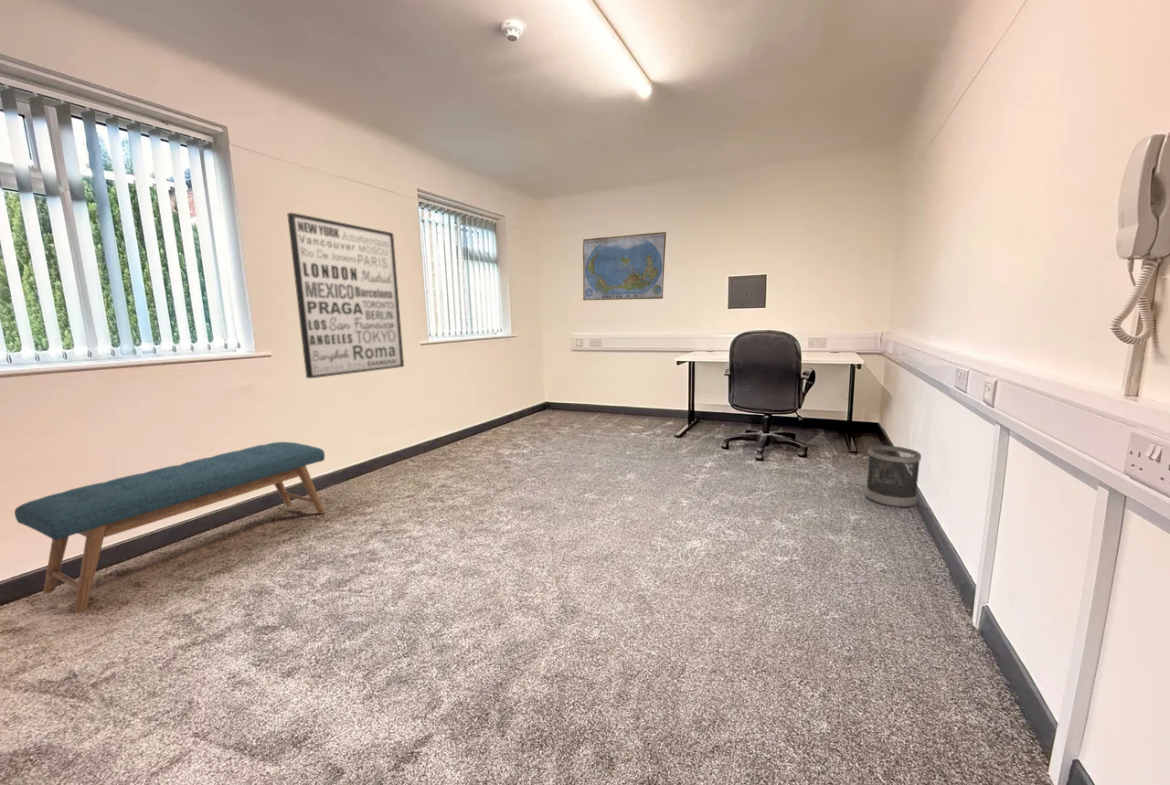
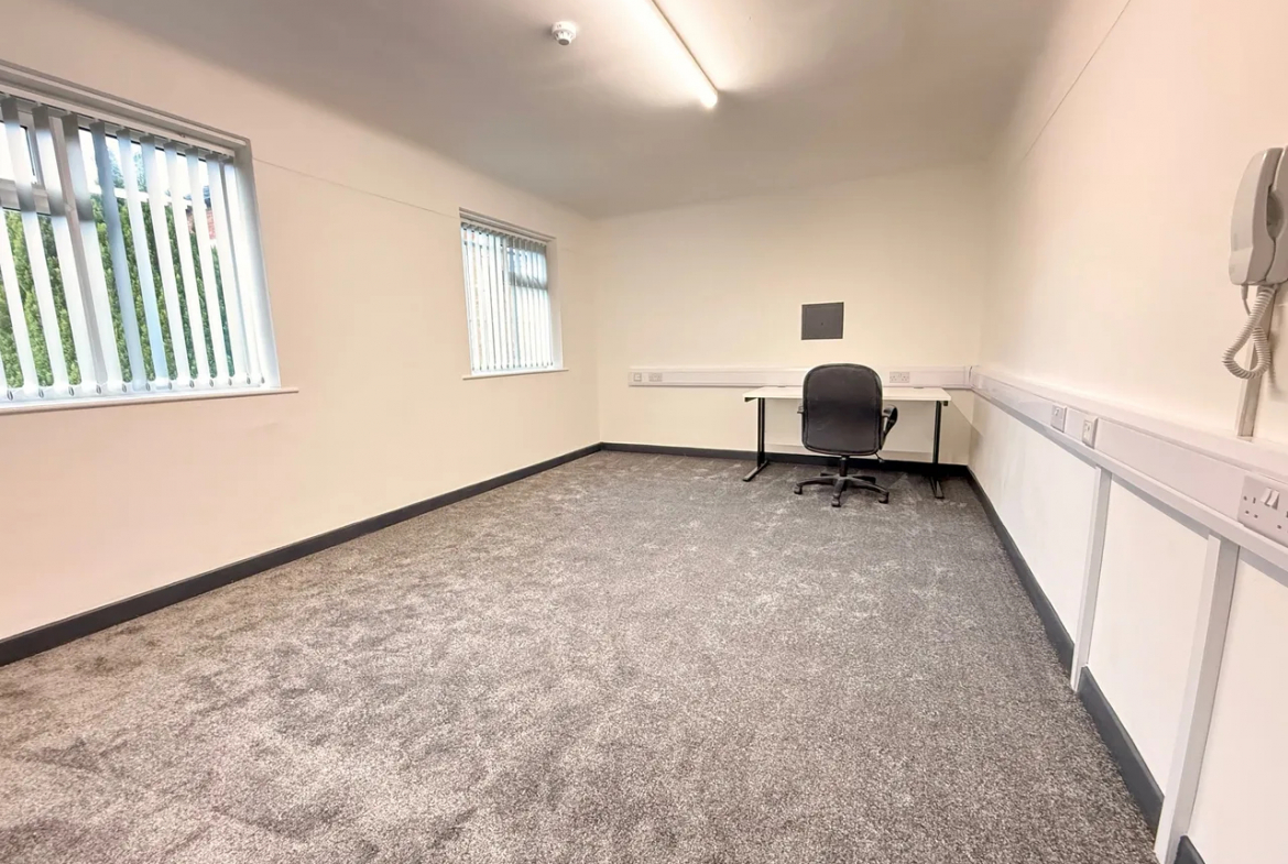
- wall art (353, 299)
- wastebasket (892, 475)
- bench (201, 506)
- world map (622, 268)
